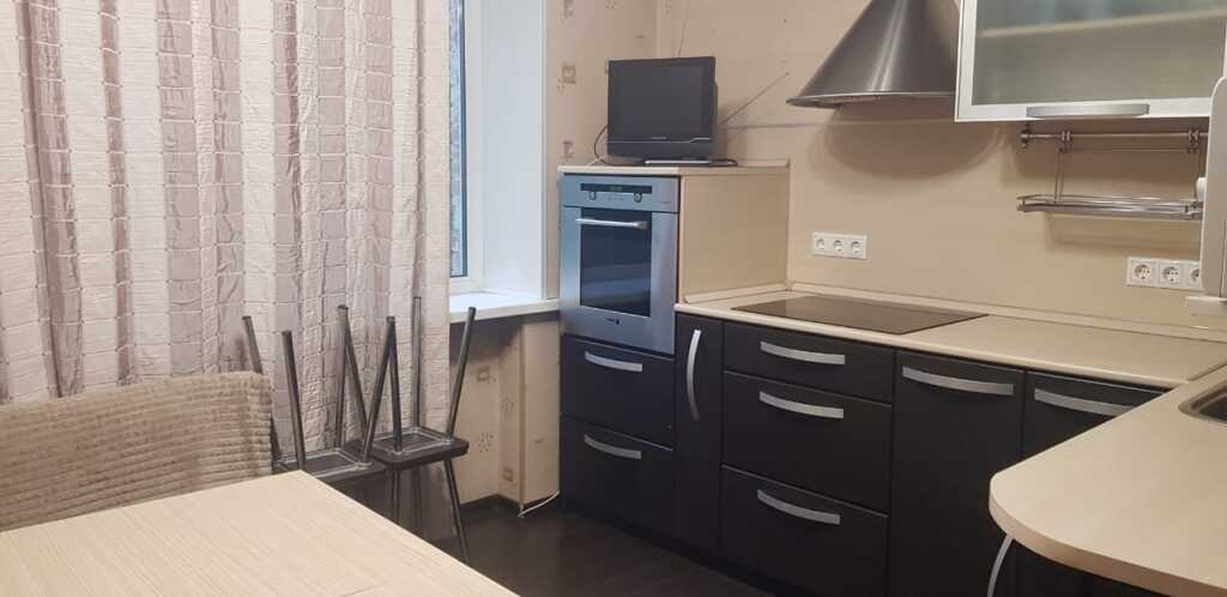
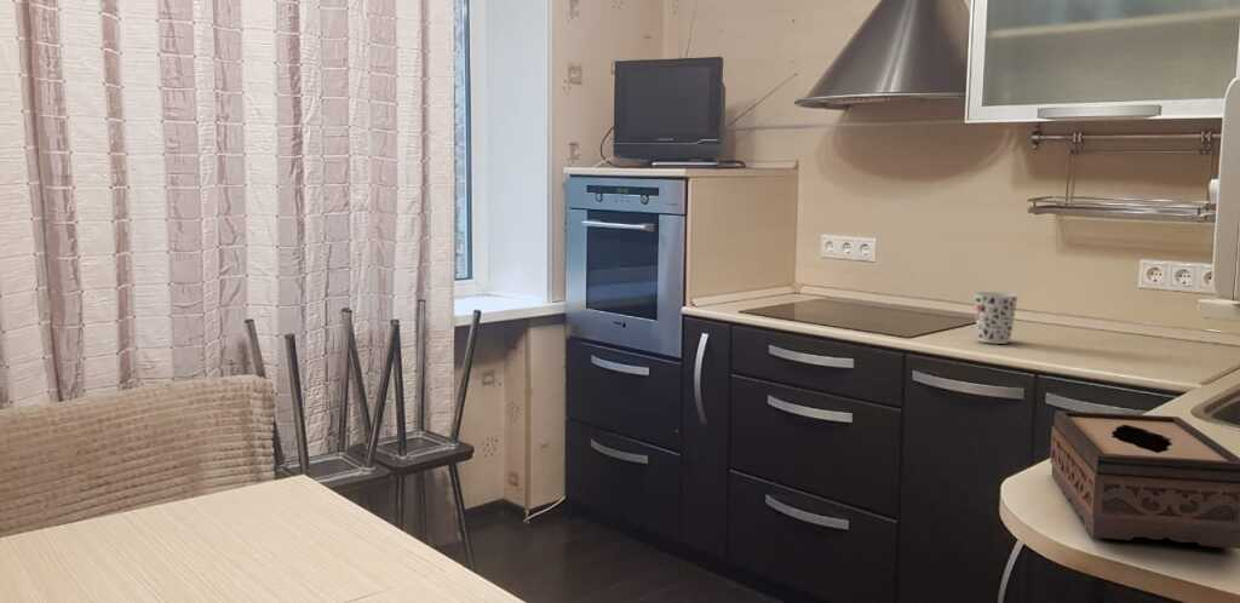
+ cup (994, 317)
+ tissue box (1138, 472)
